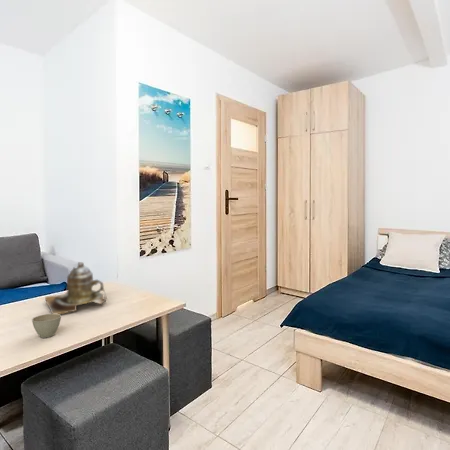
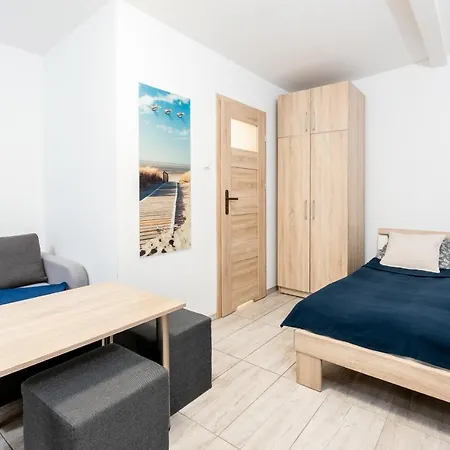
- flower pot (47, 326)
- teapot (75, 283)
